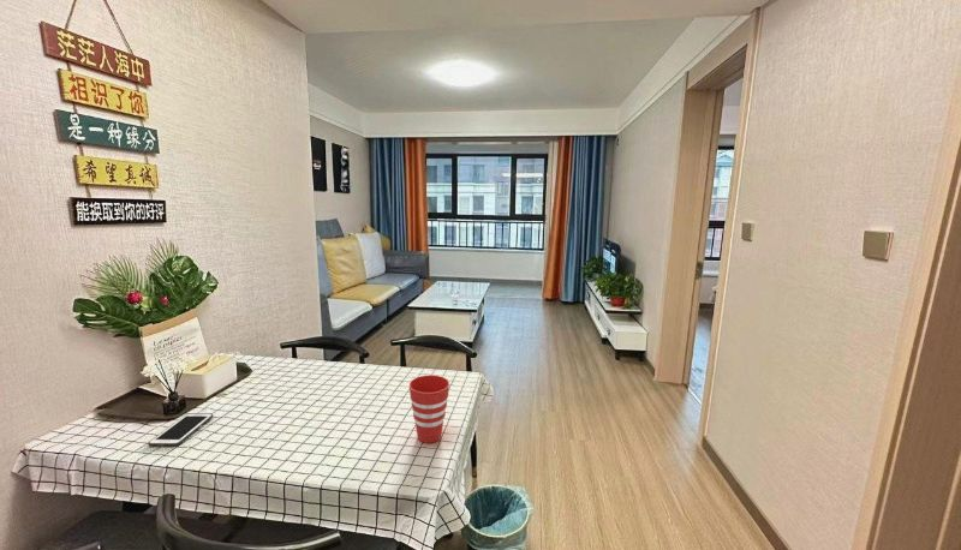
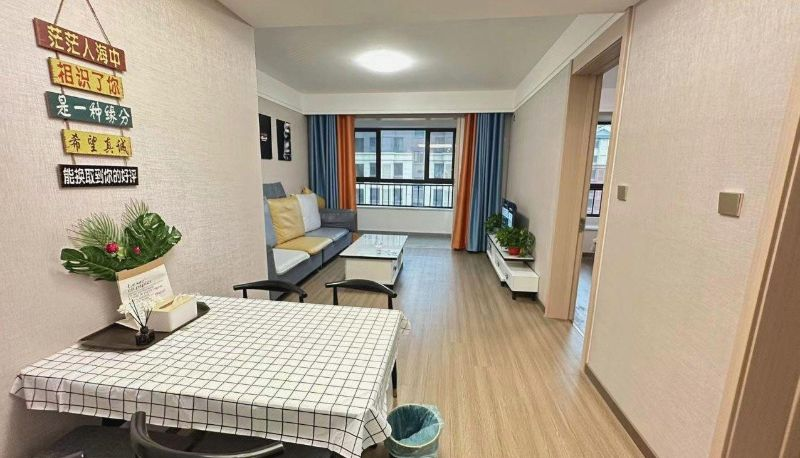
- cup (429, 409)
- cell phone (183, 429)
